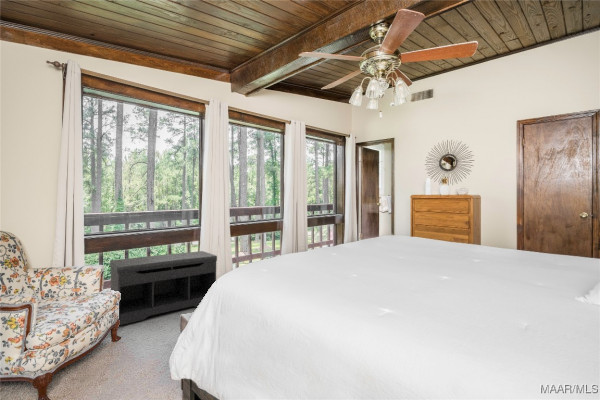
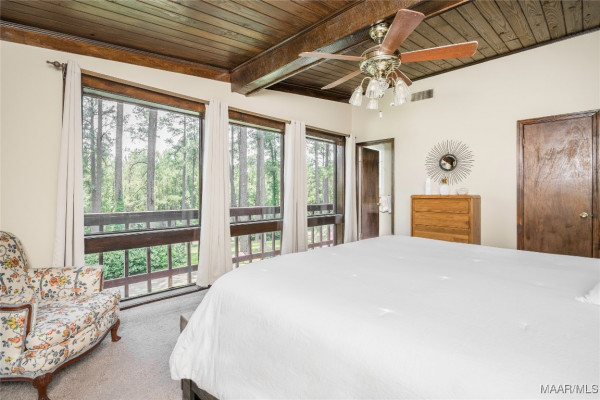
- bench (166, 282)
